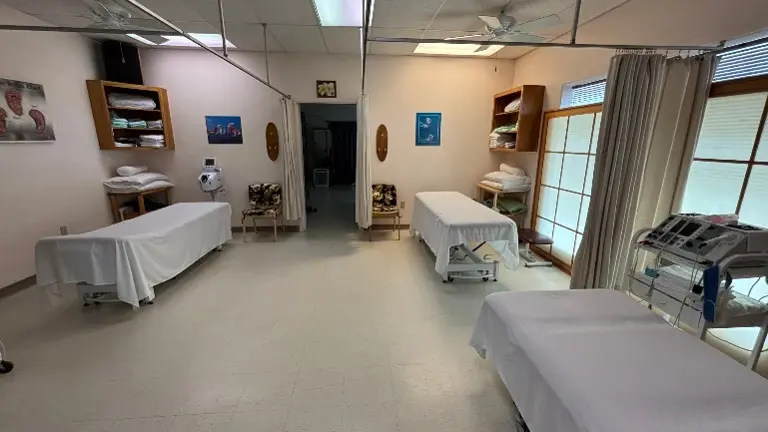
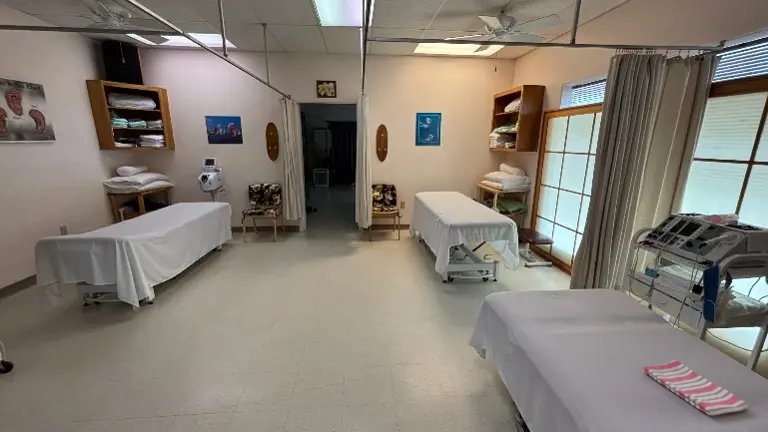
+ dish towel (692, 385)
